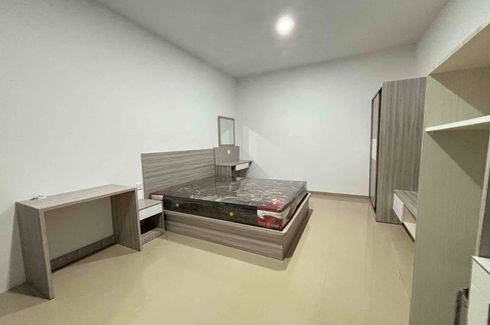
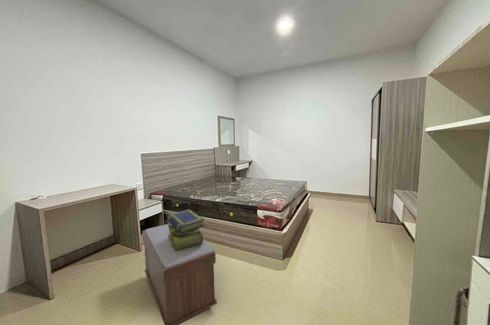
+ stack of books (185, 228)
+ bench (176, 264)
